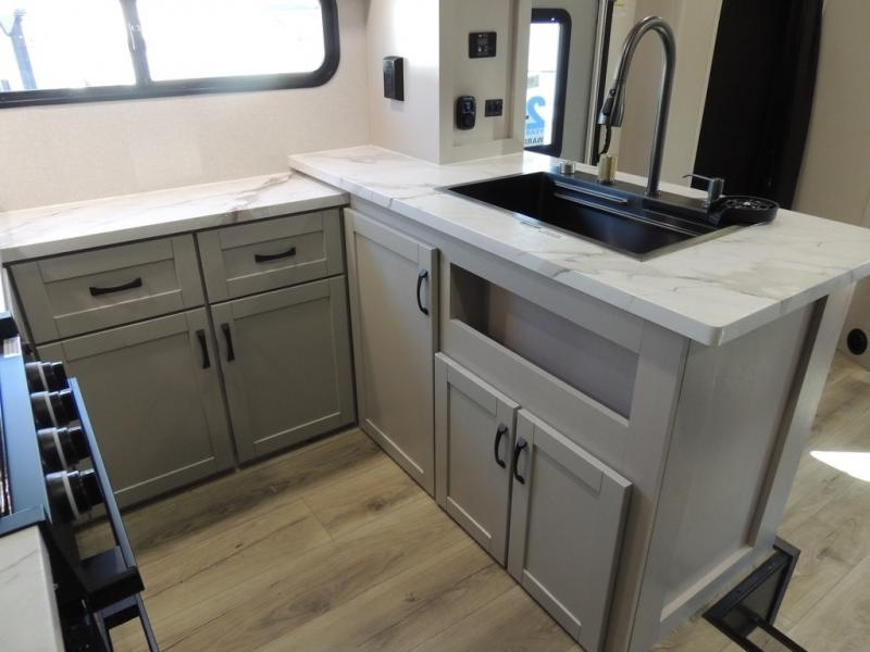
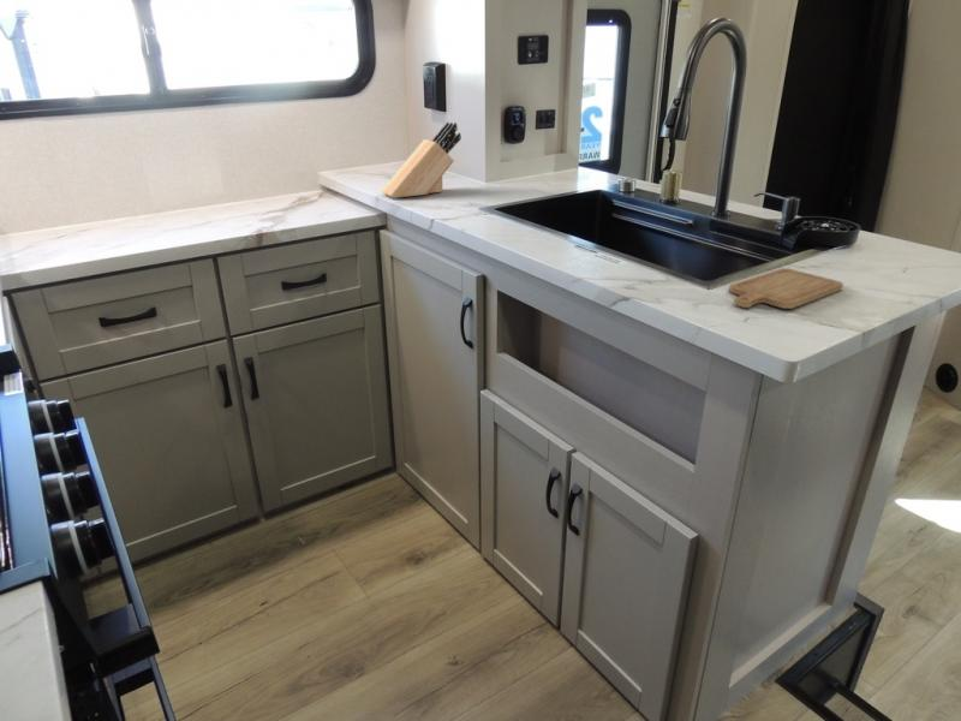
+ knife block (422, 157)
+ chopping board (778, 290)
